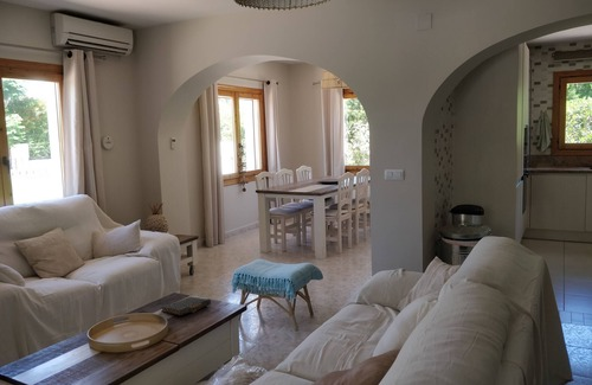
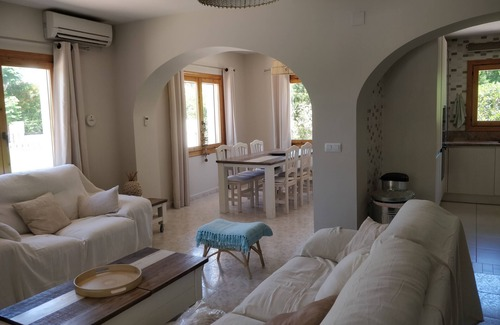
- book (186, 304)
